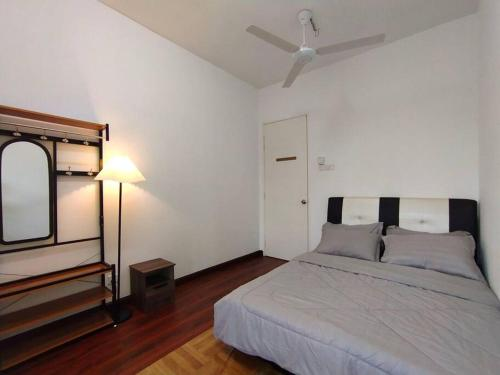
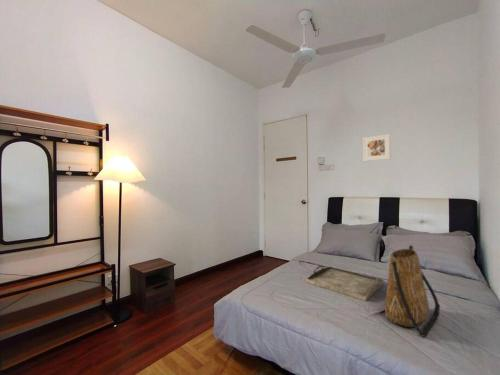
+ tote bag (409, 284)
+ serving tray (344, 277)
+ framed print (376, 148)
